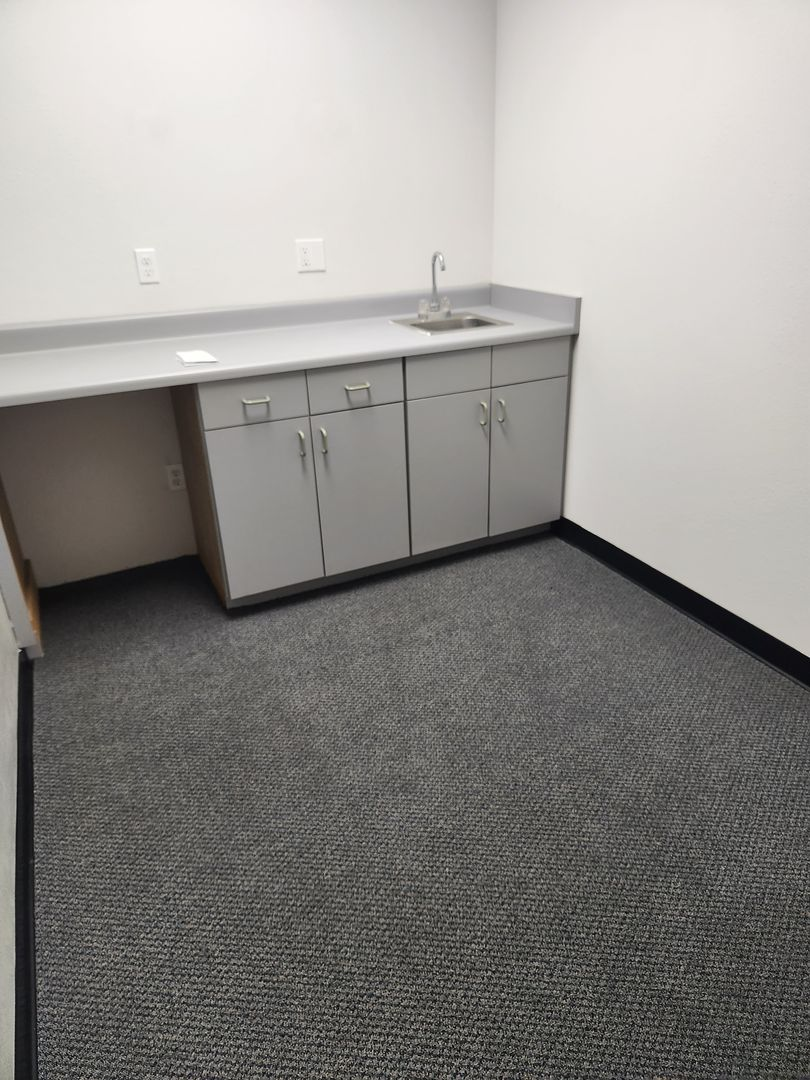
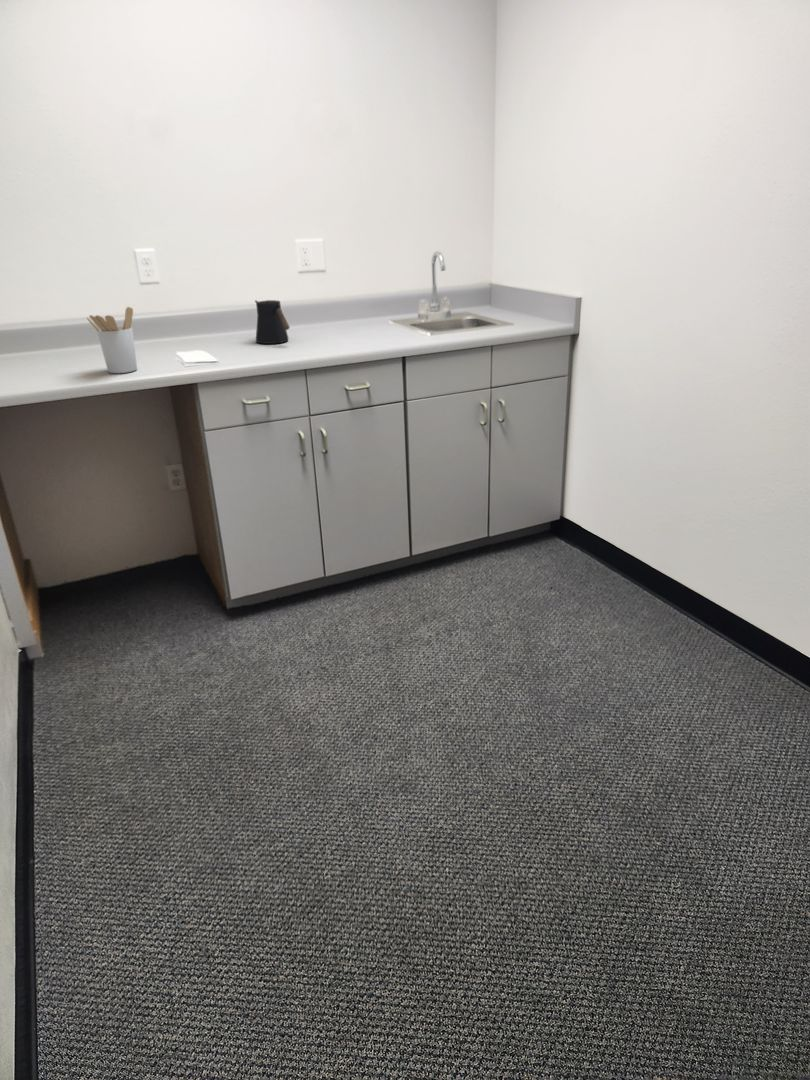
+ utensil holder (113, 340)
+ kettle (271, 321)
